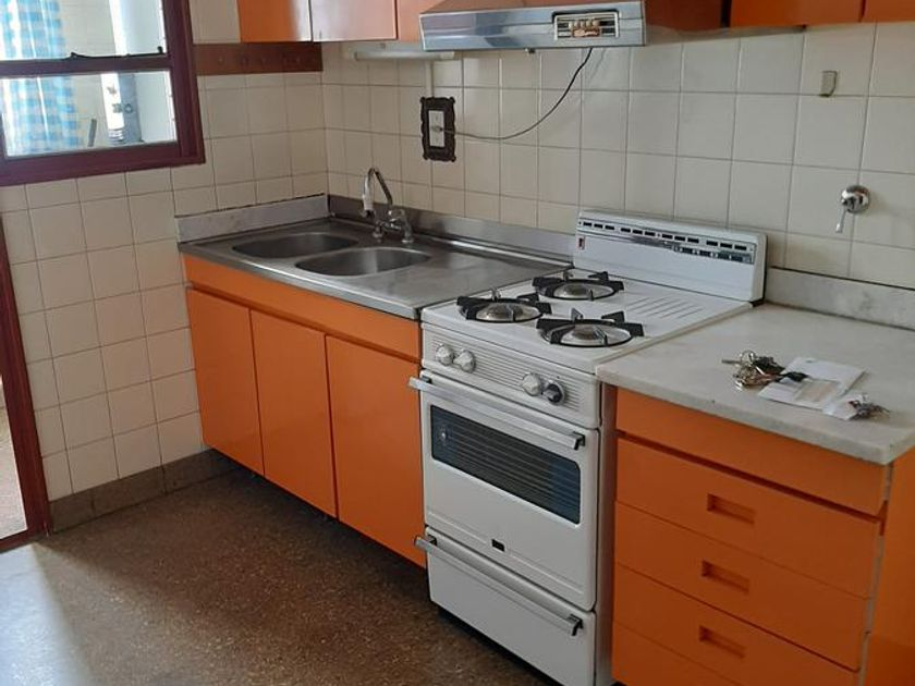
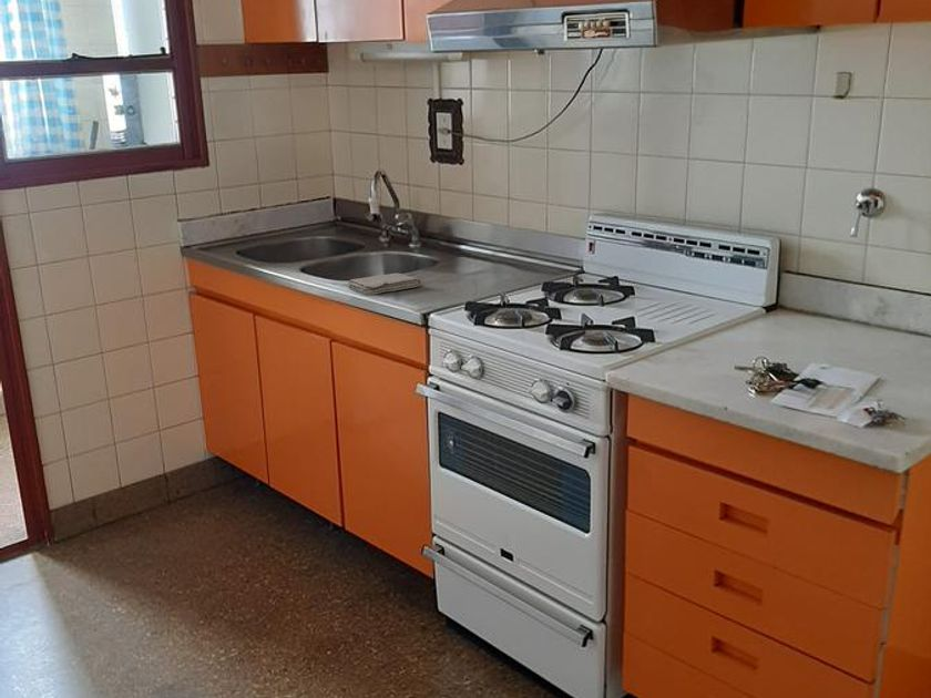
+ washcloth (383, 283)
